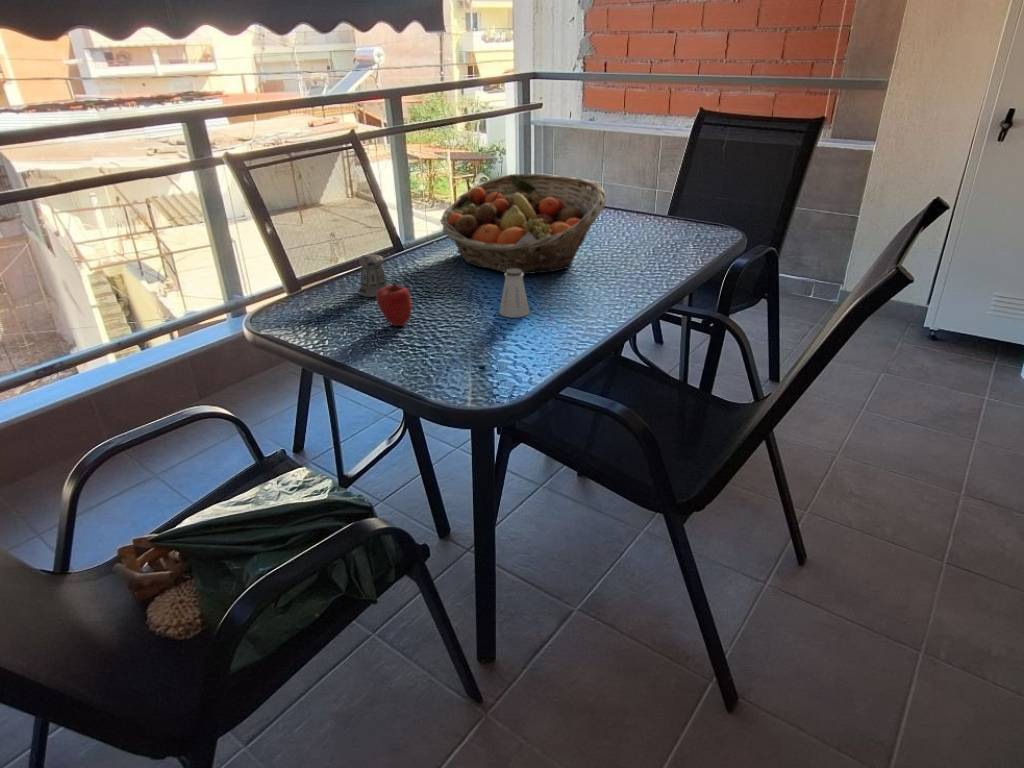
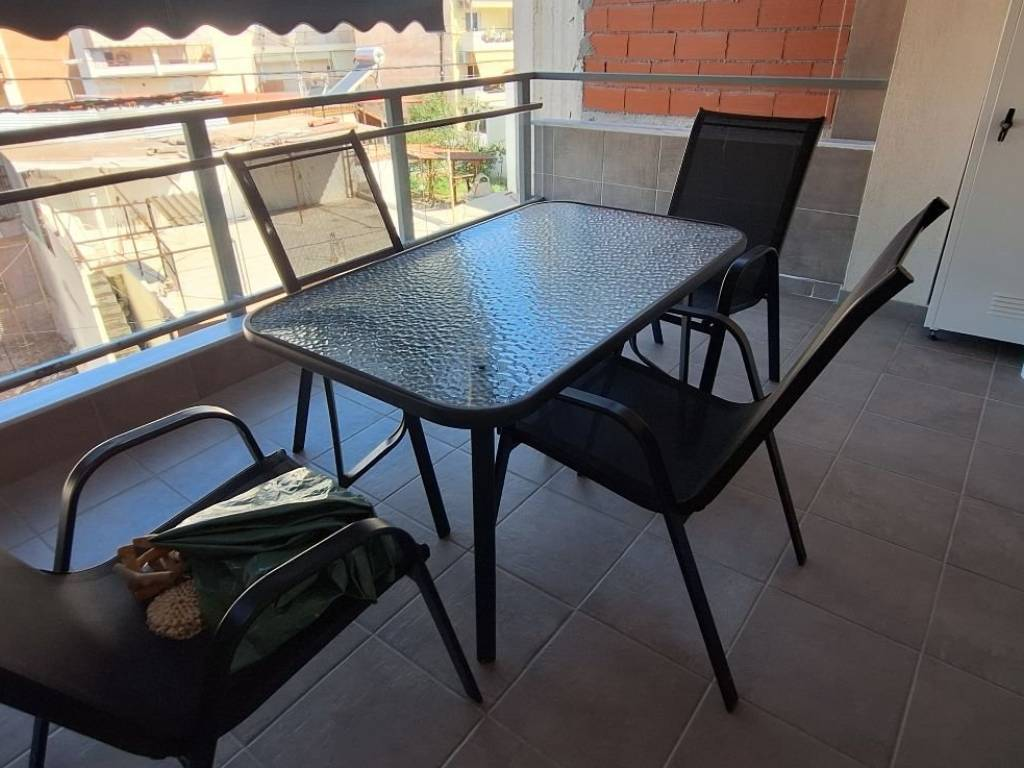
- pepper shaker (375, 272)
- fruit basket (521, 221)
- apple (394, 304)
- saltshaker (514, 291)
